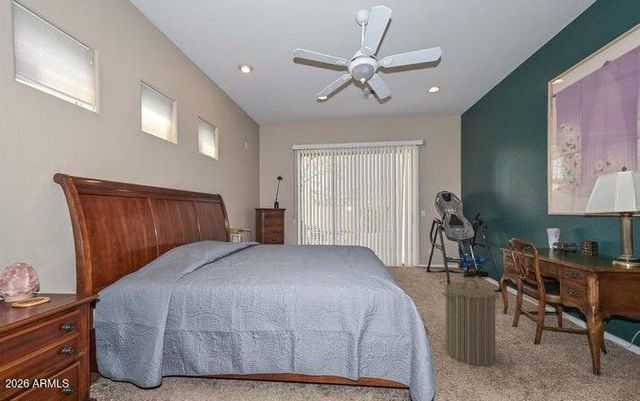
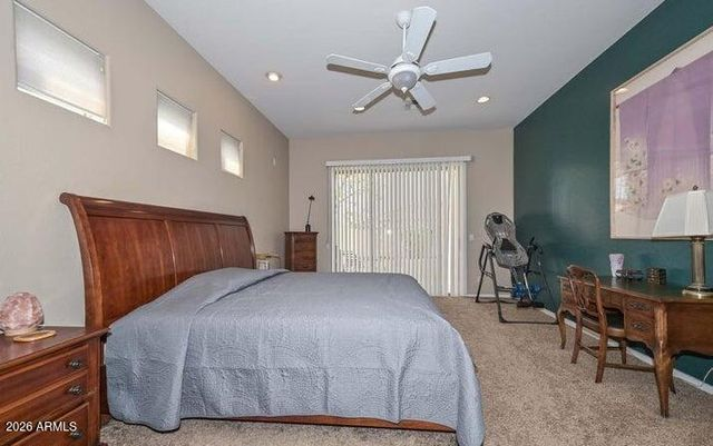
- laundry hamper (469, 316)
